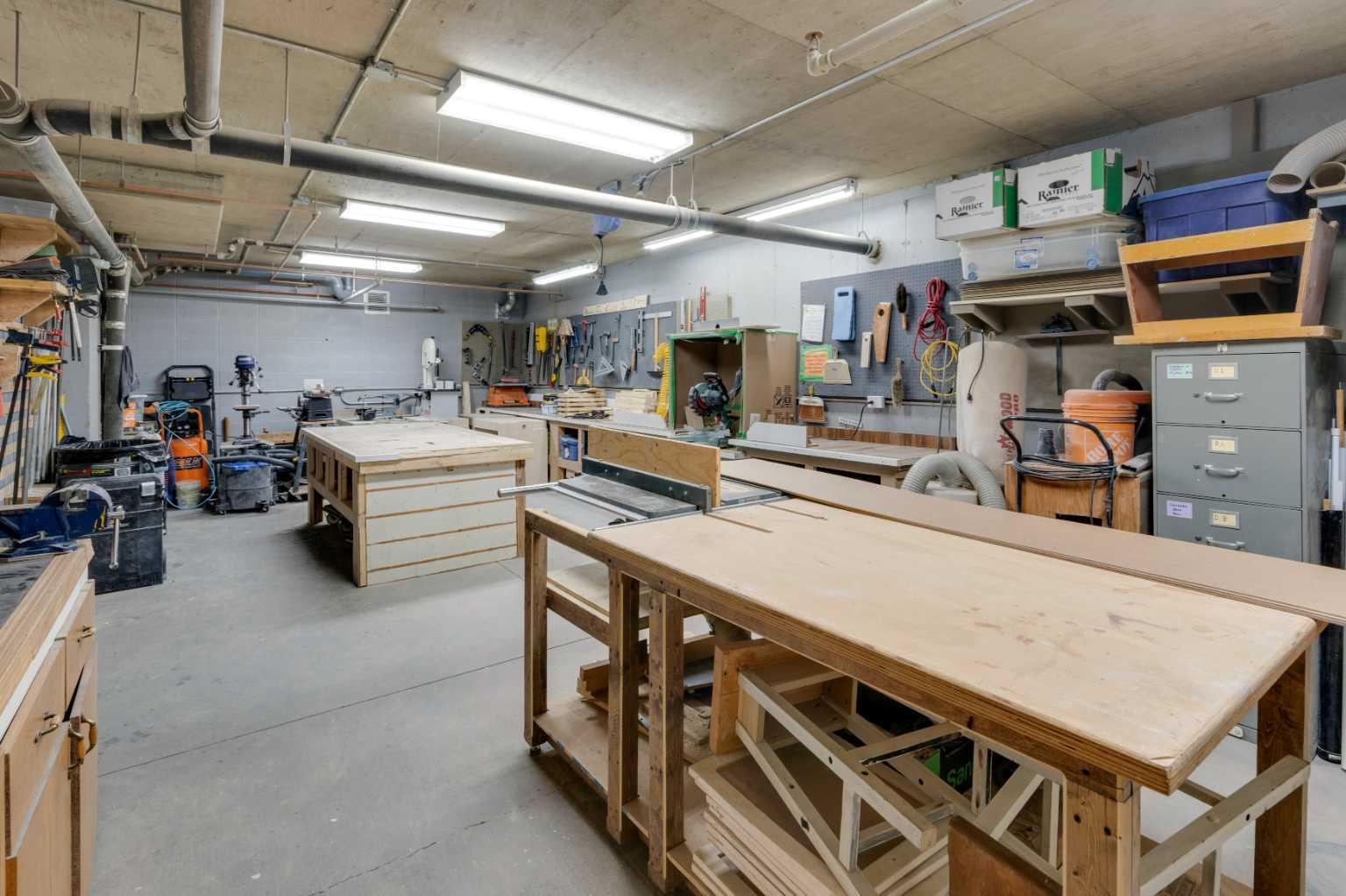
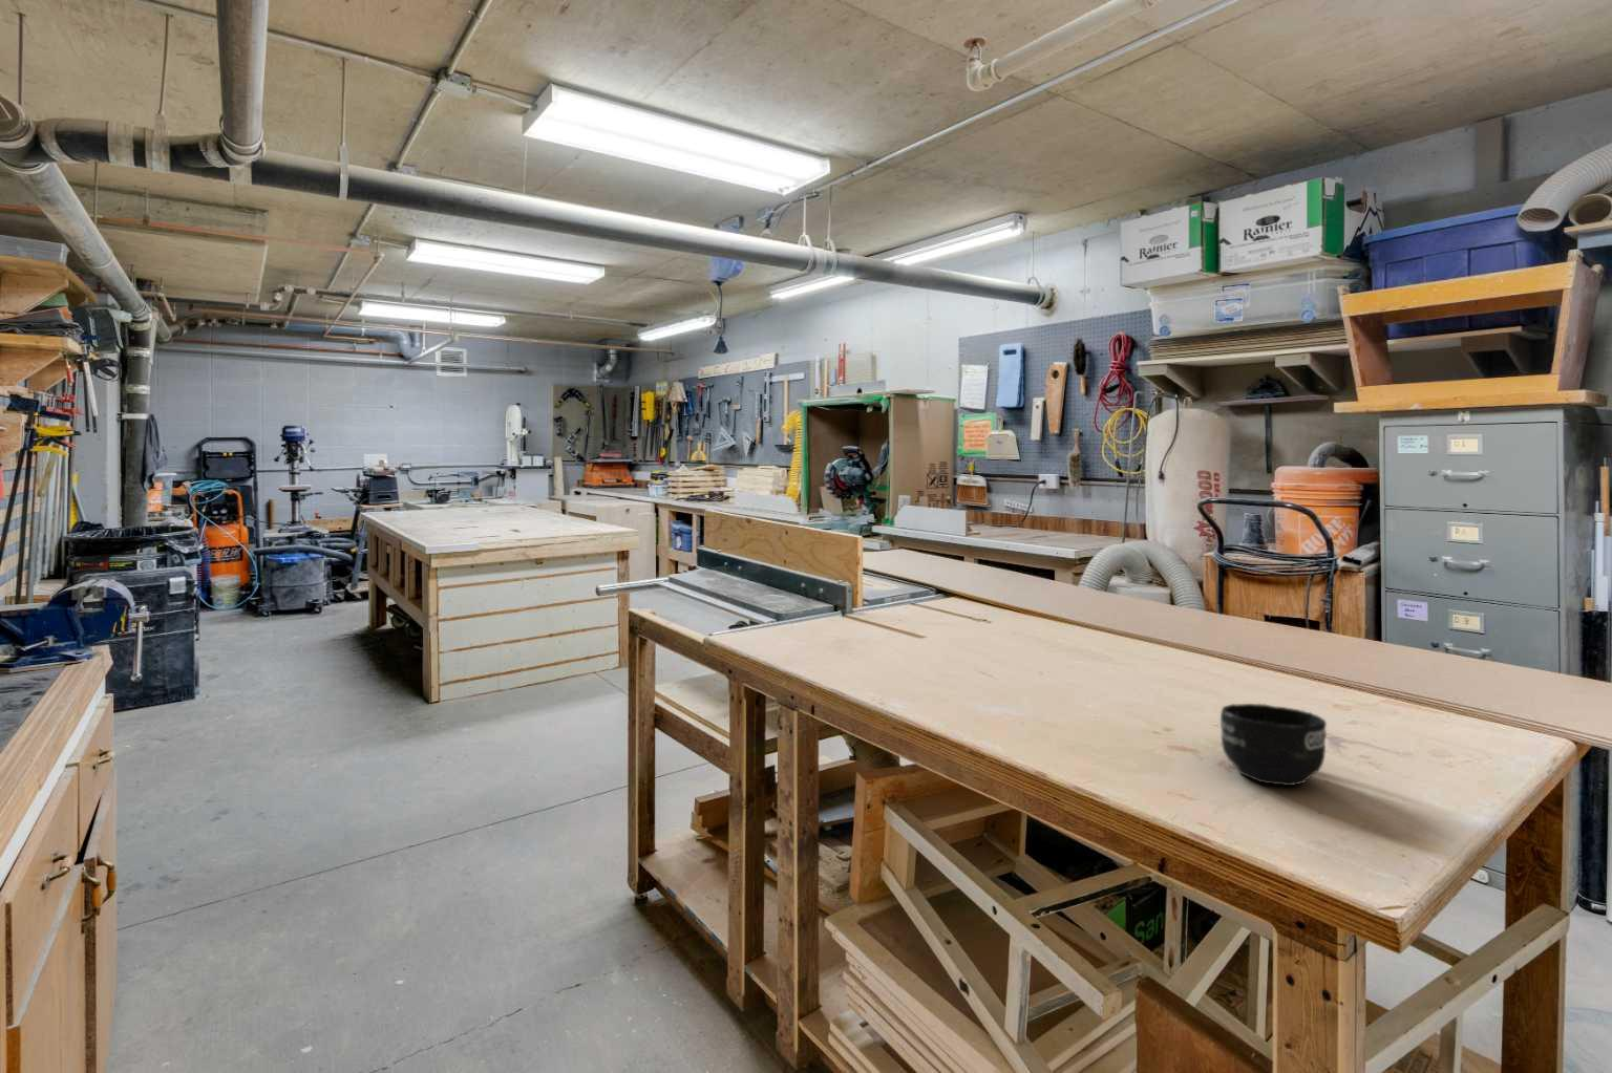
+ mug (1273, 740)
